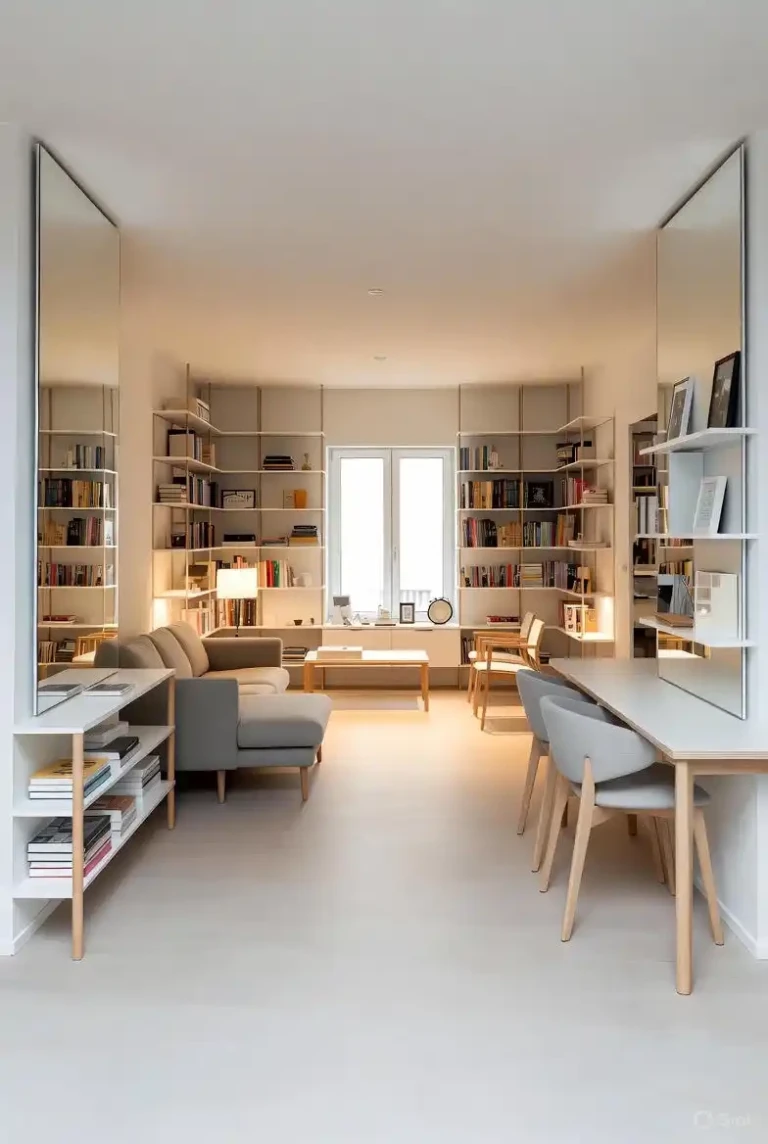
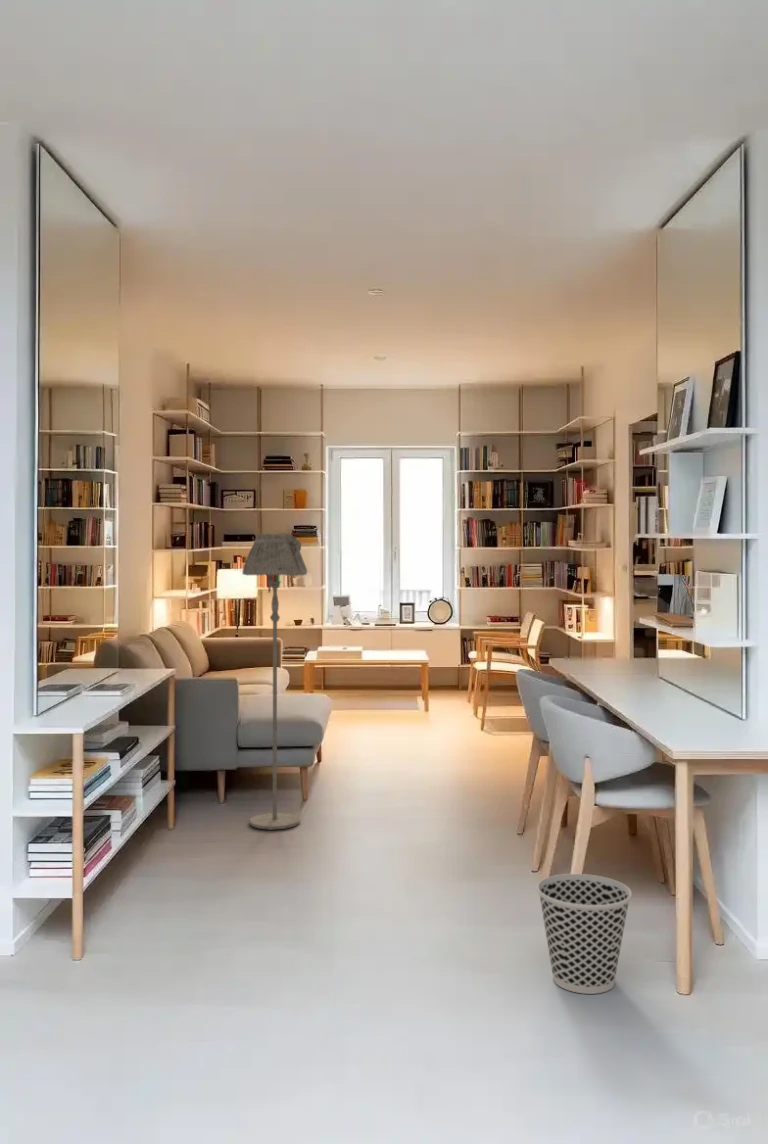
+ floor lamp (274, 678)
+ wastebasket (583, 934)
